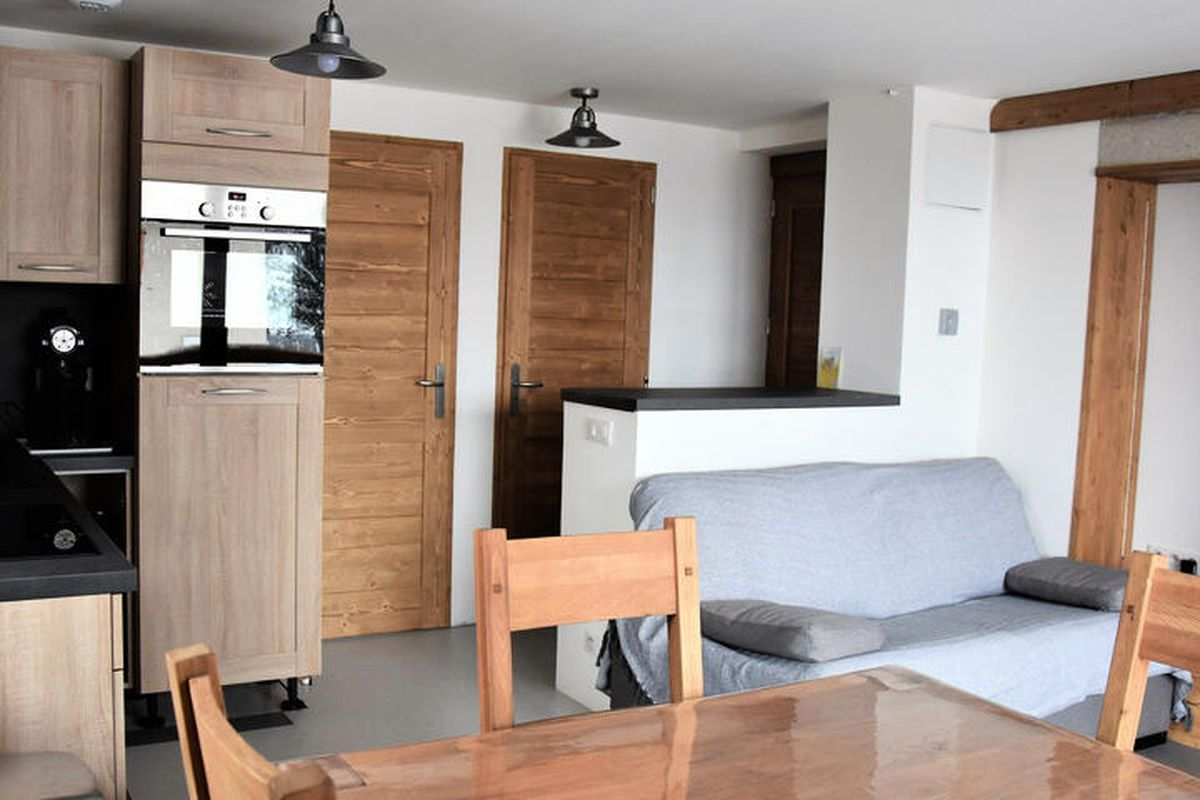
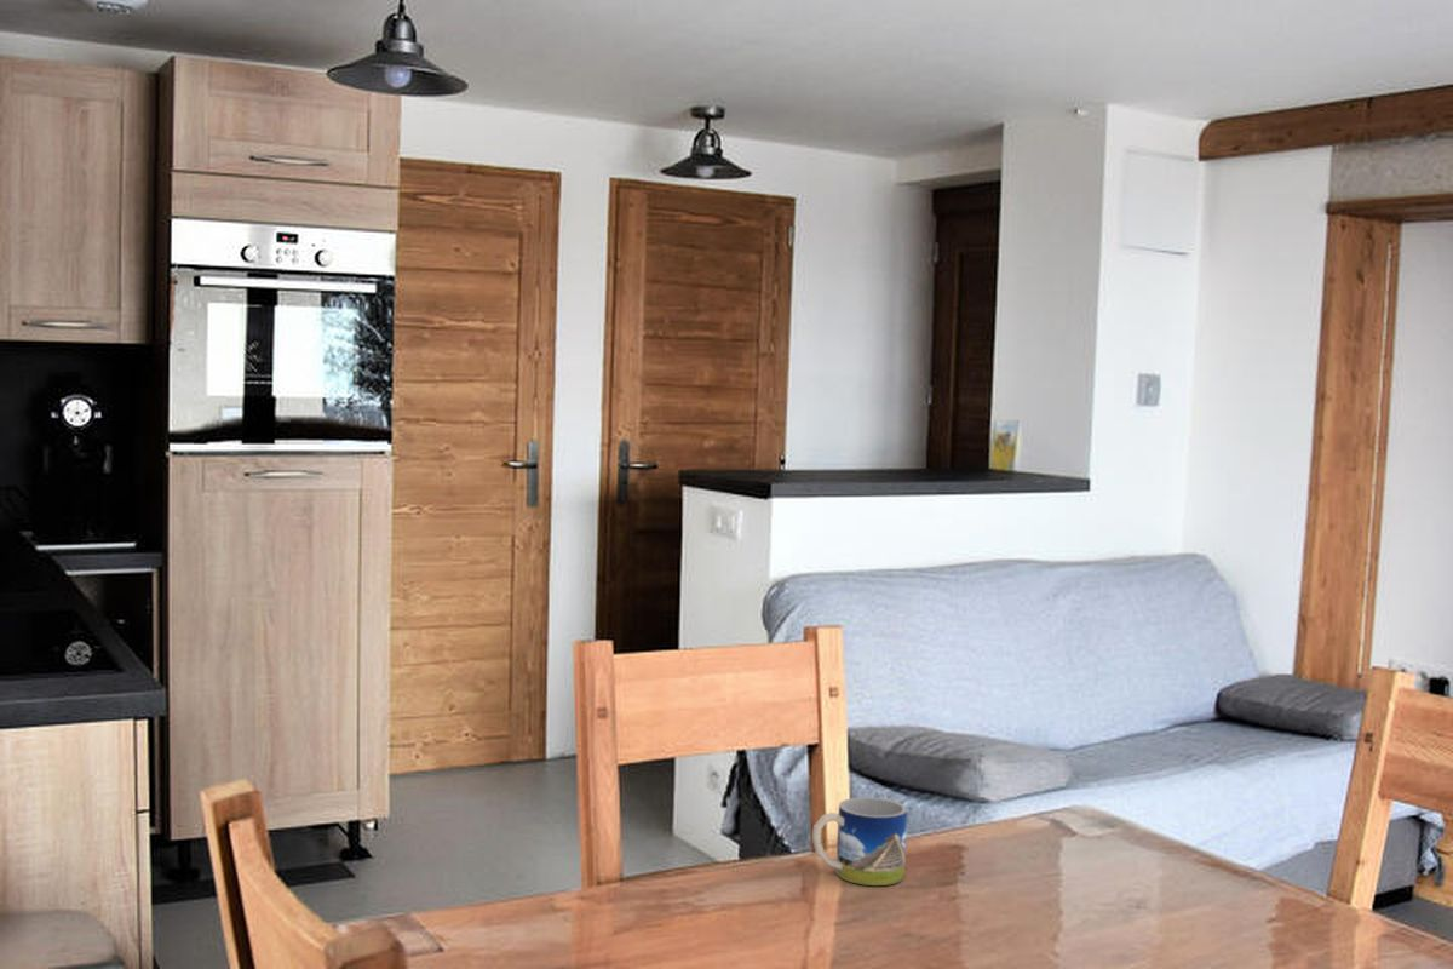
+ mug (857, 841)
